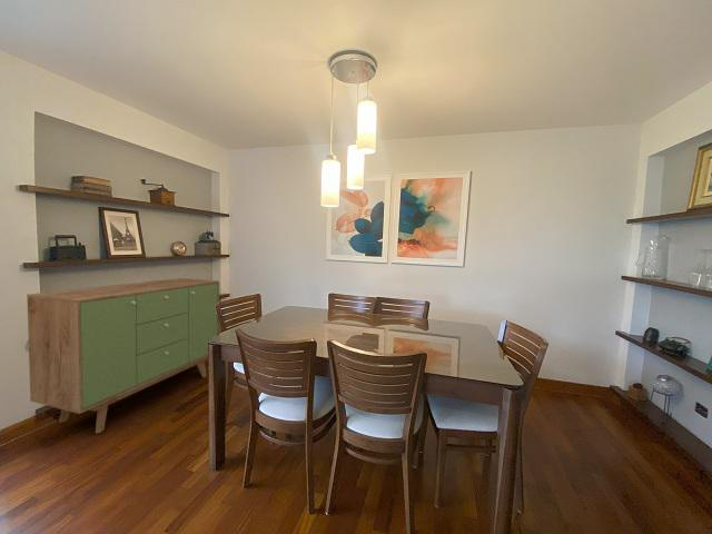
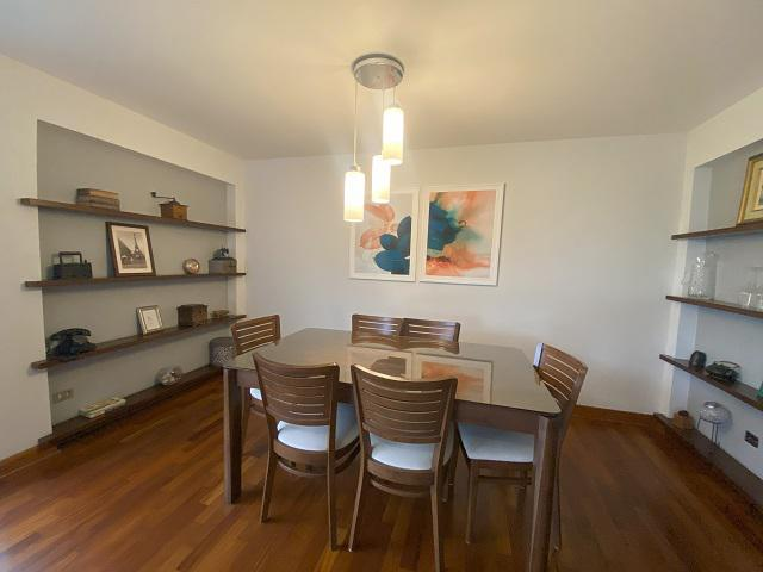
- sideboard (145, 342)
